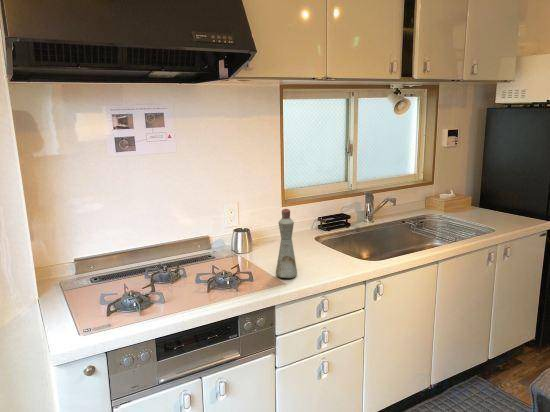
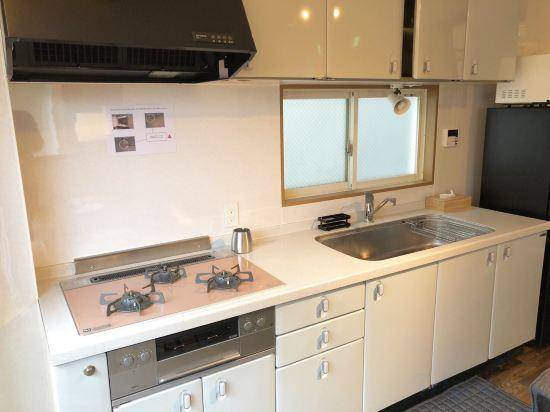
- bottle (285, 242)
